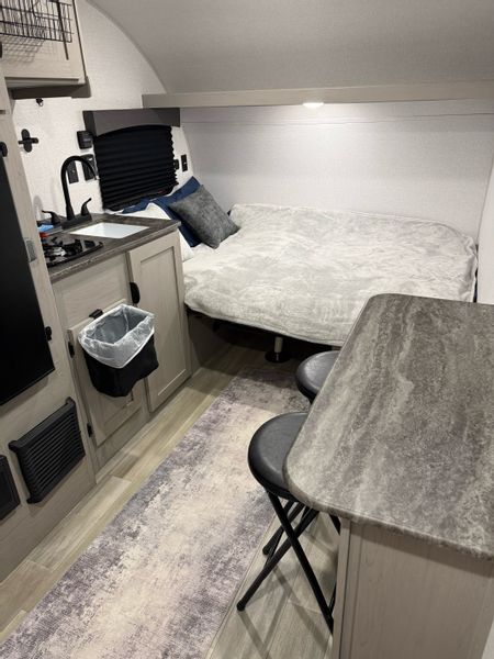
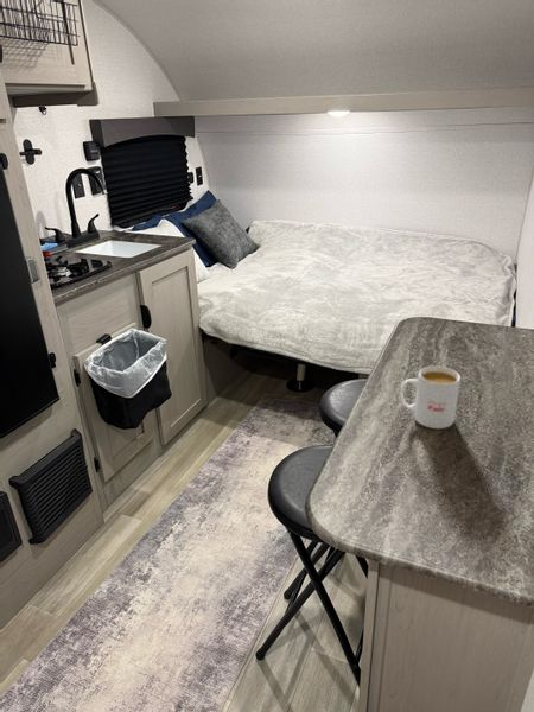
+ mug (427, 395)
